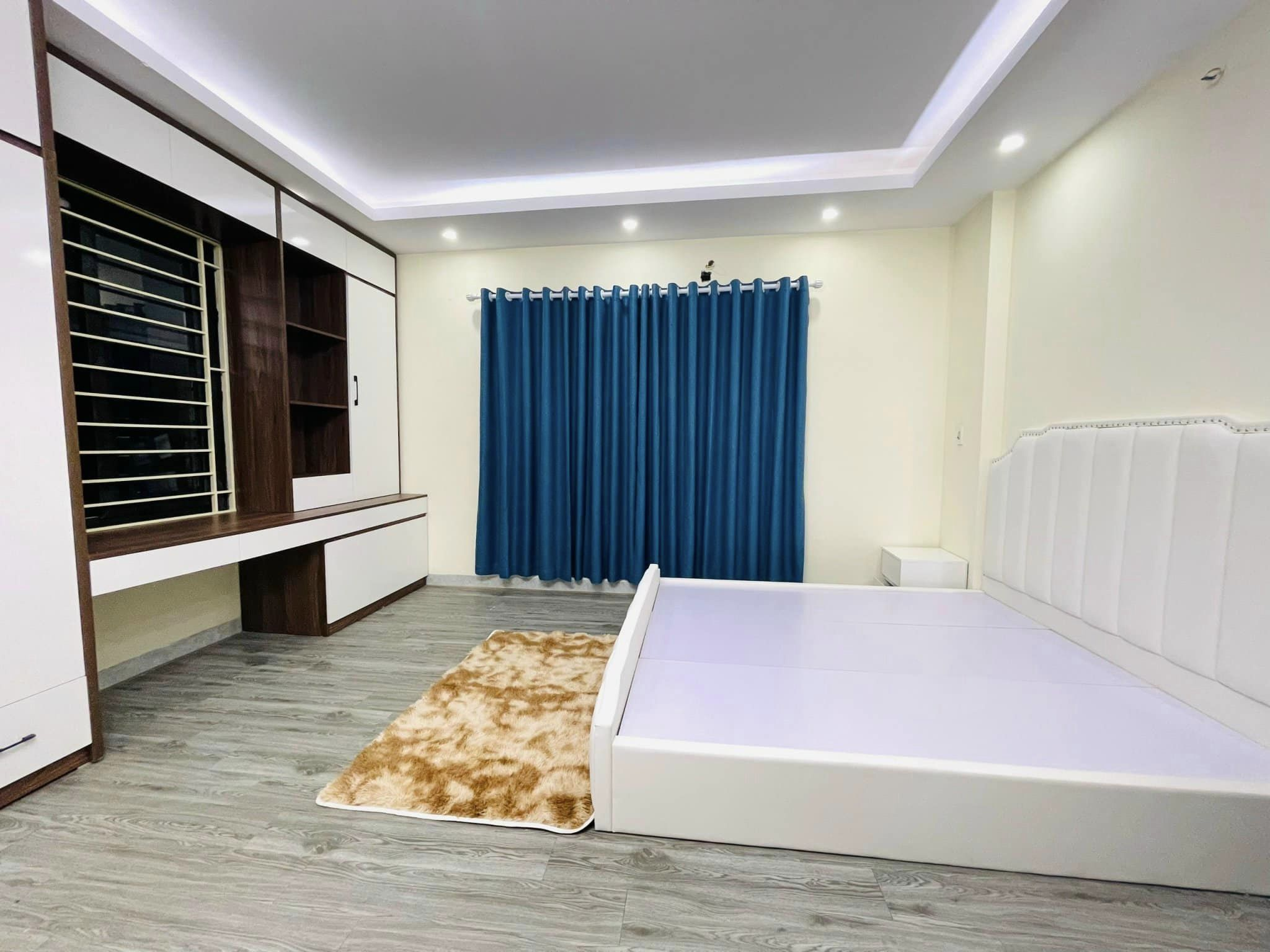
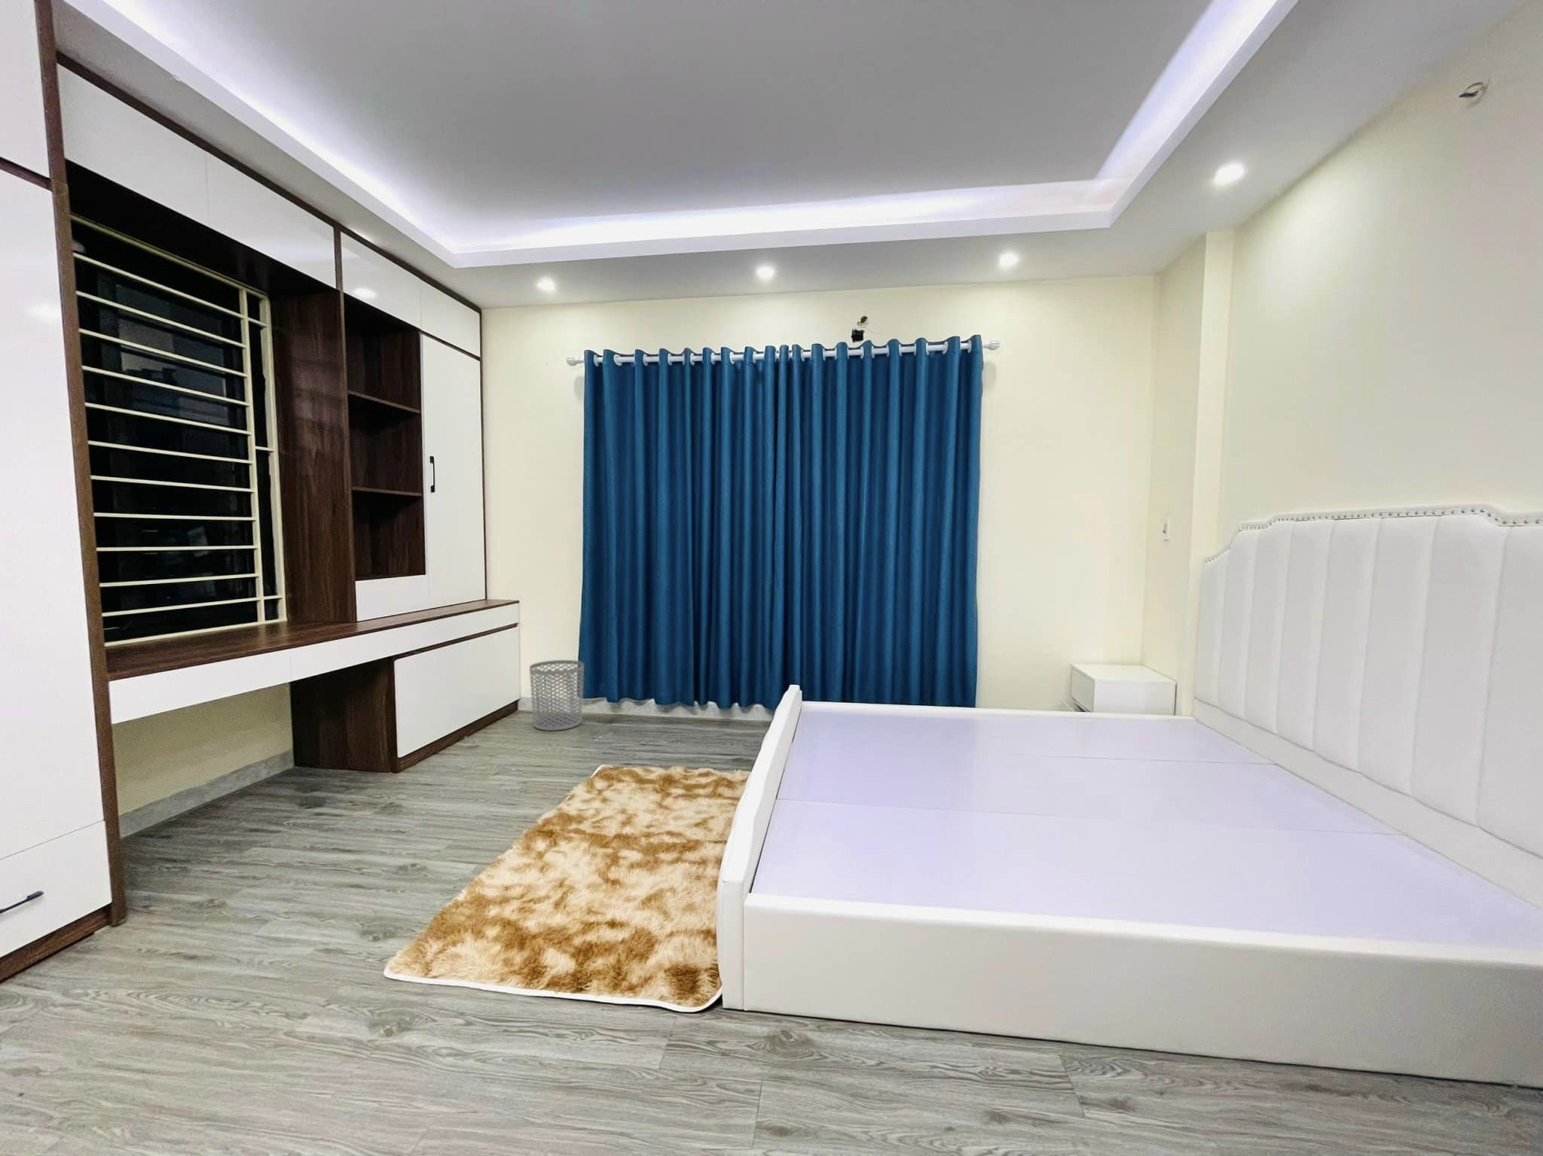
+ waste bin (556, 696)
